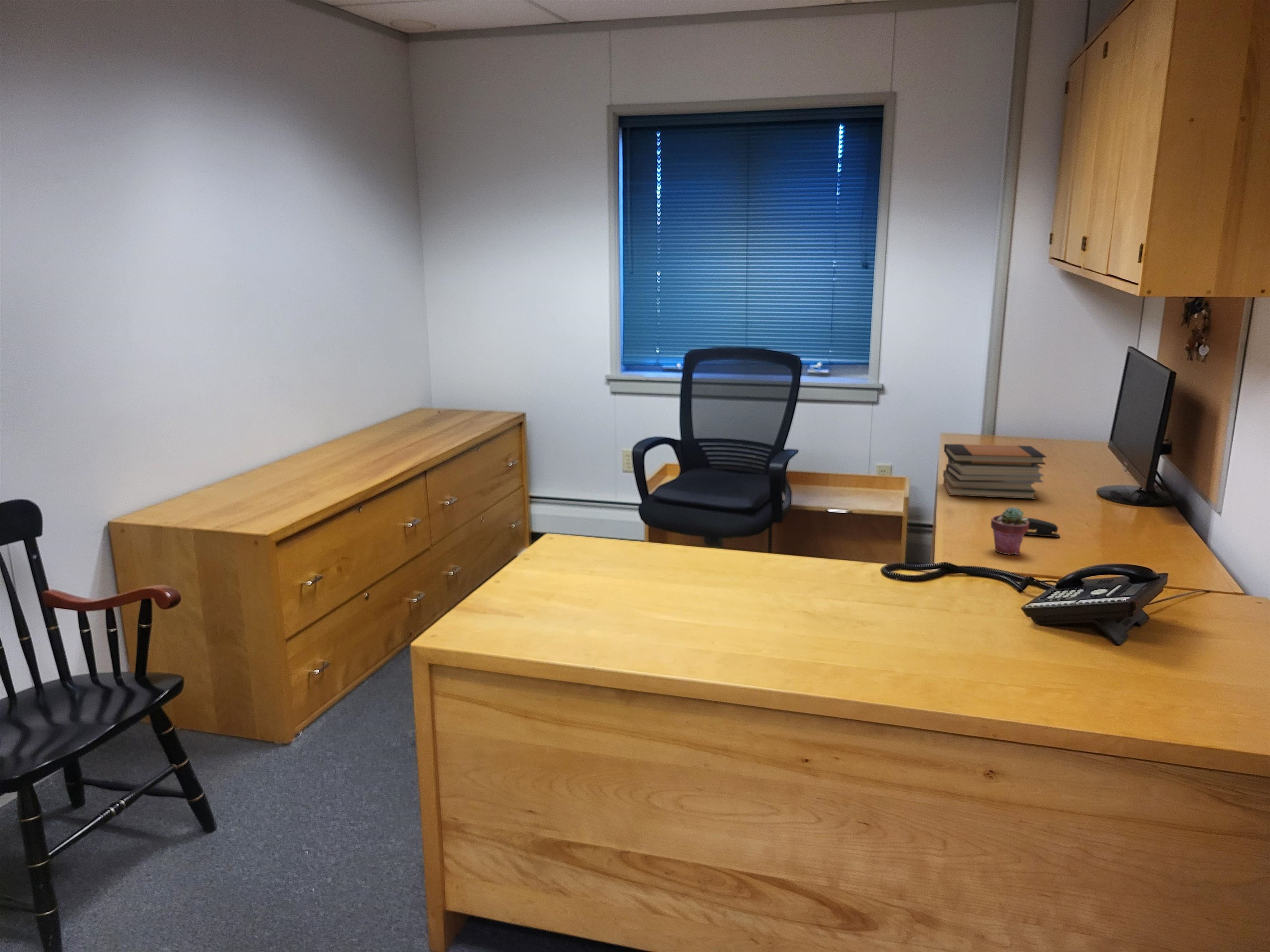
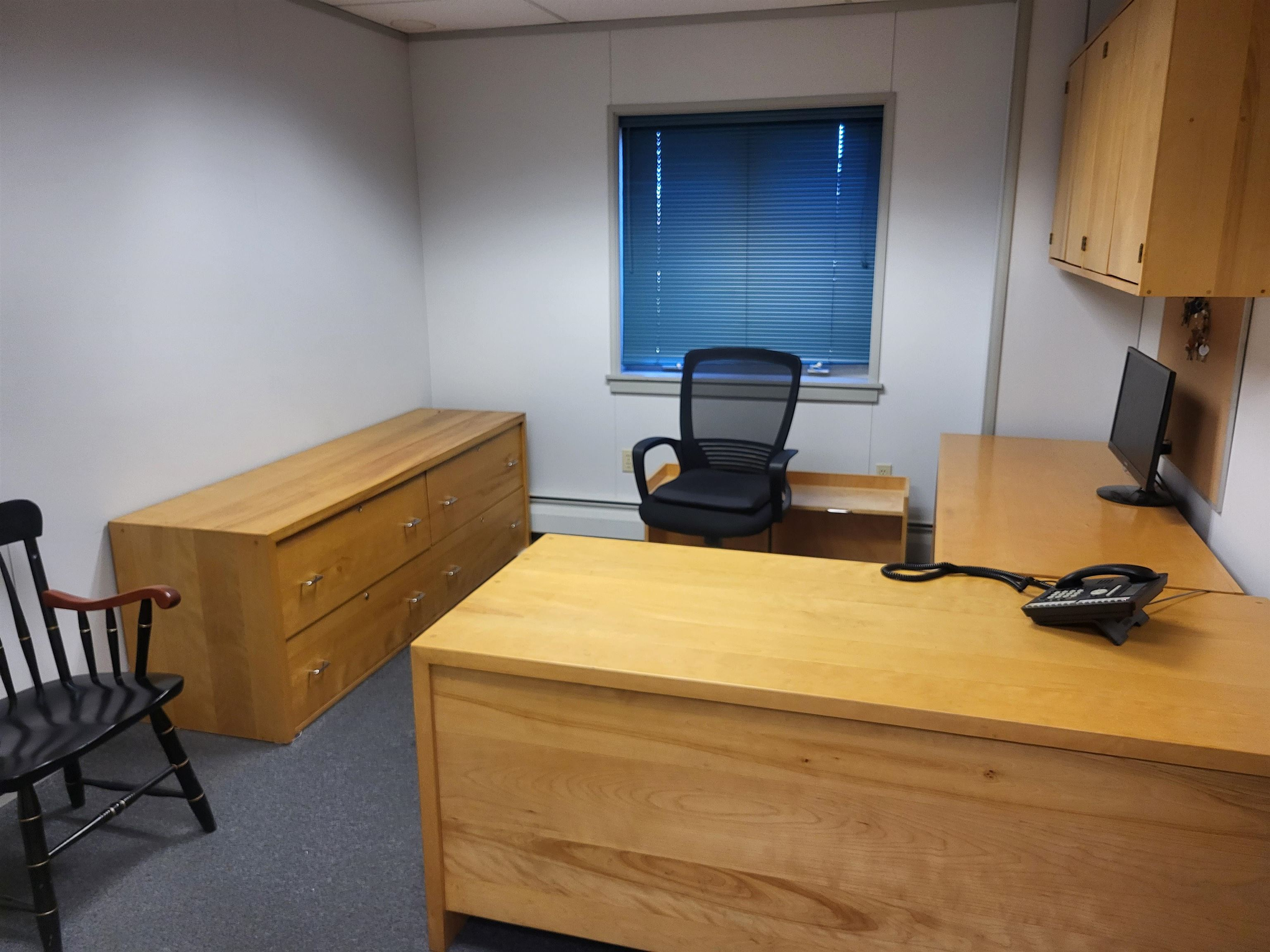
- potted succulent (1009, 529)
- stapler (1035, 526)
- book stack (992, 471)
